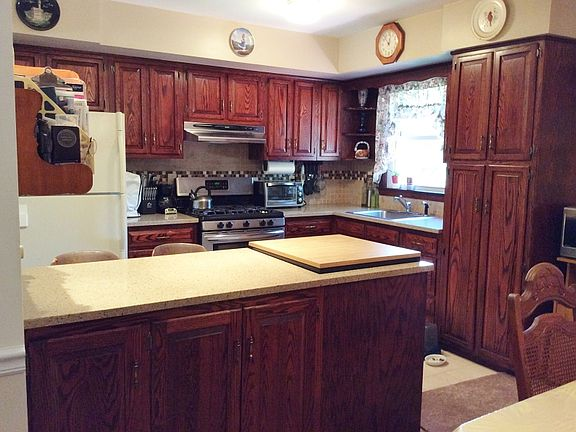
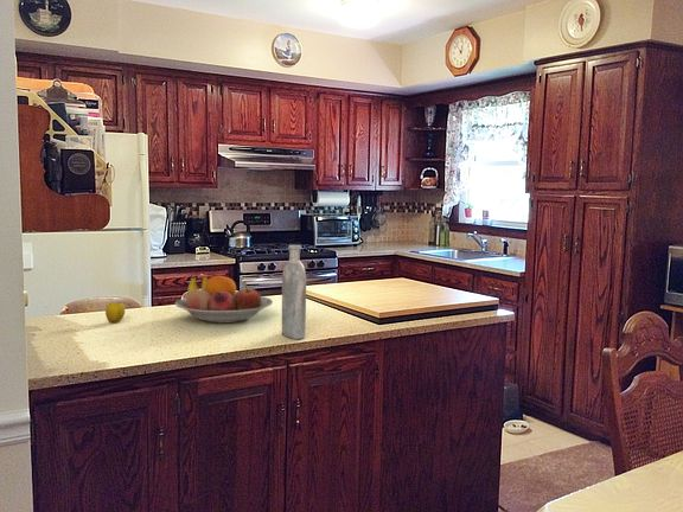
+ apple (115, 311)
+ fruit bowl (224, 297)
+ bottle (293, 290)
